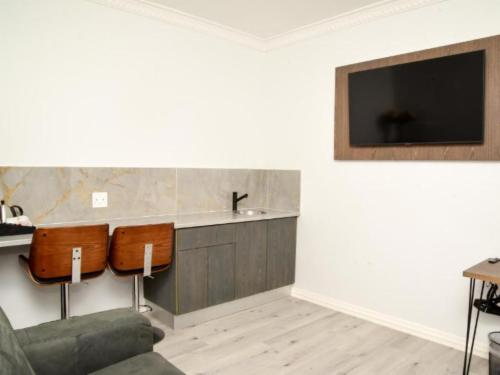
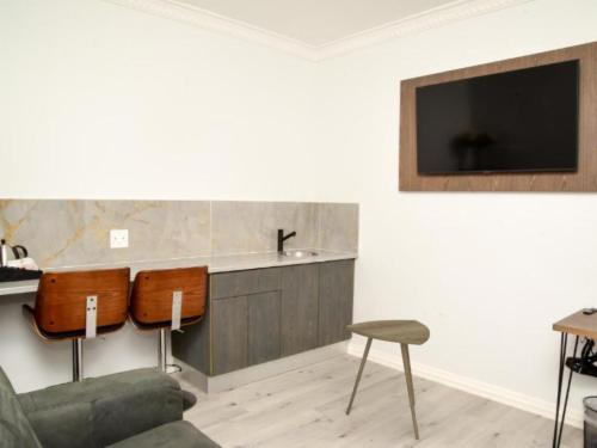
+ side table (404, 368)
